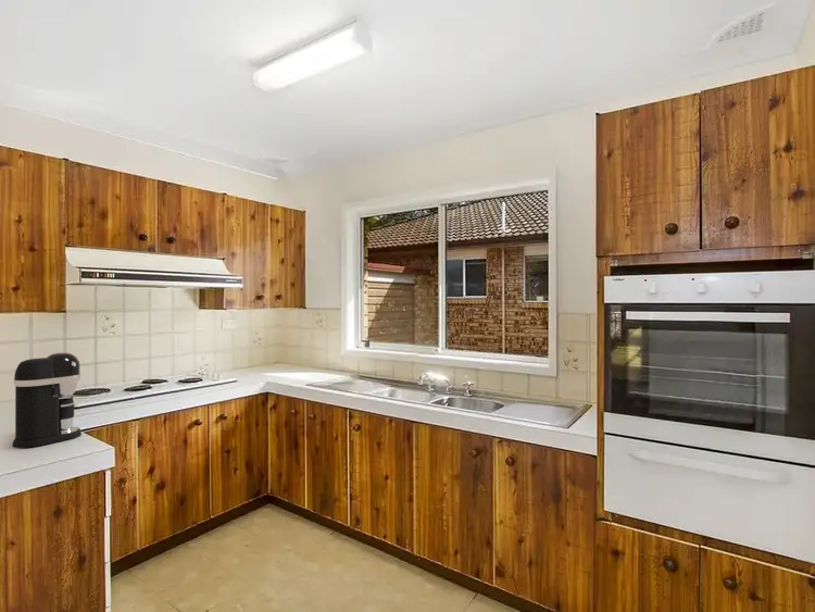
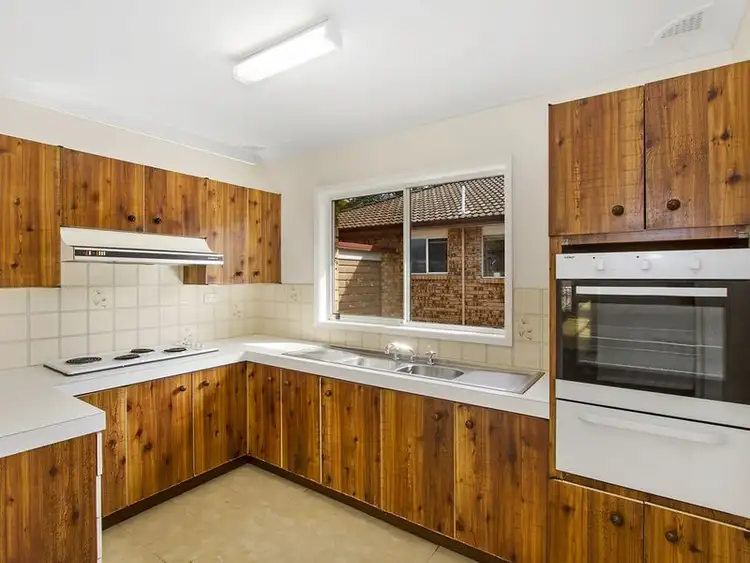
- coffee maker (48, 397)
